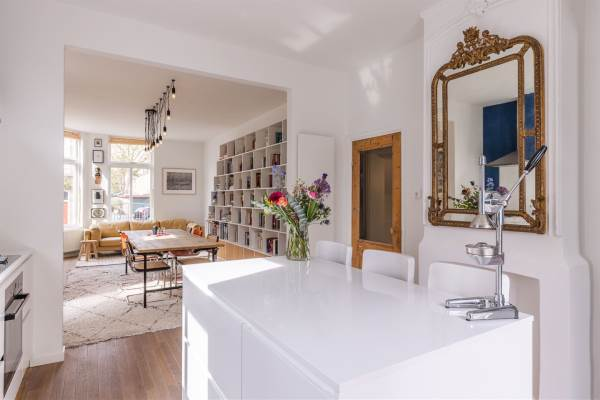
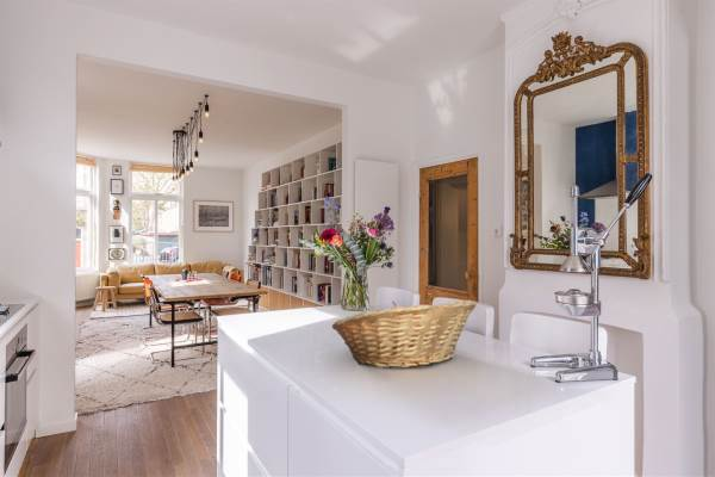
+ fruit basket (405, 327)
